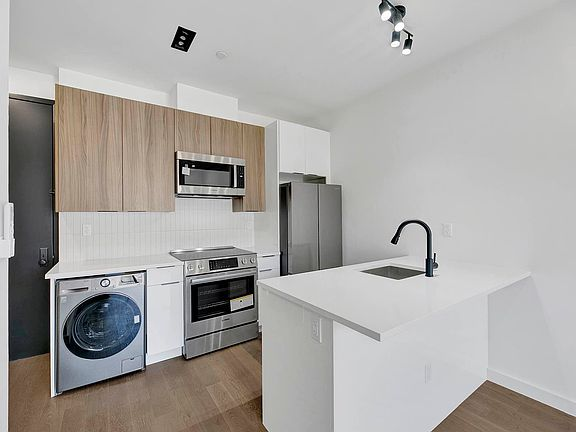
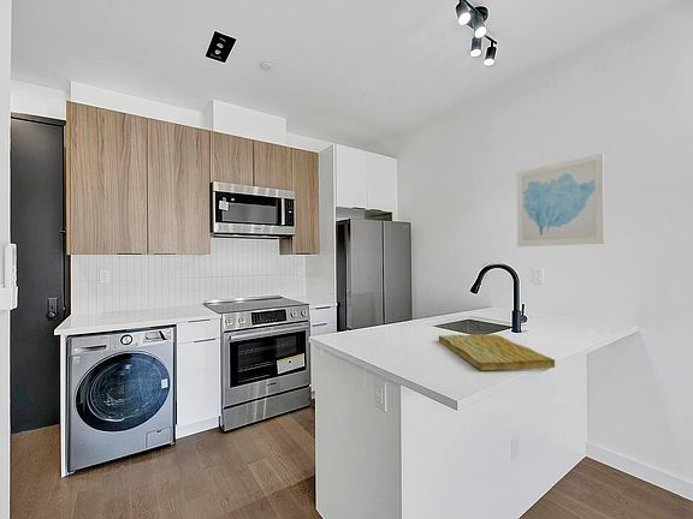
+ cutting board (488, 347)
+ wall art (556, 204)
